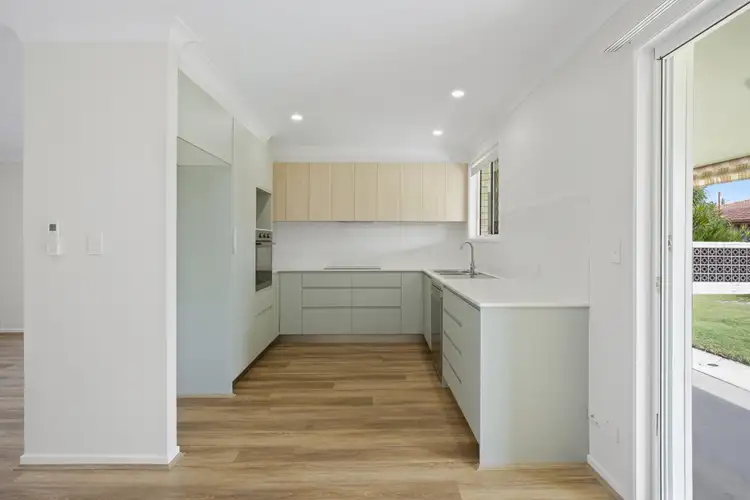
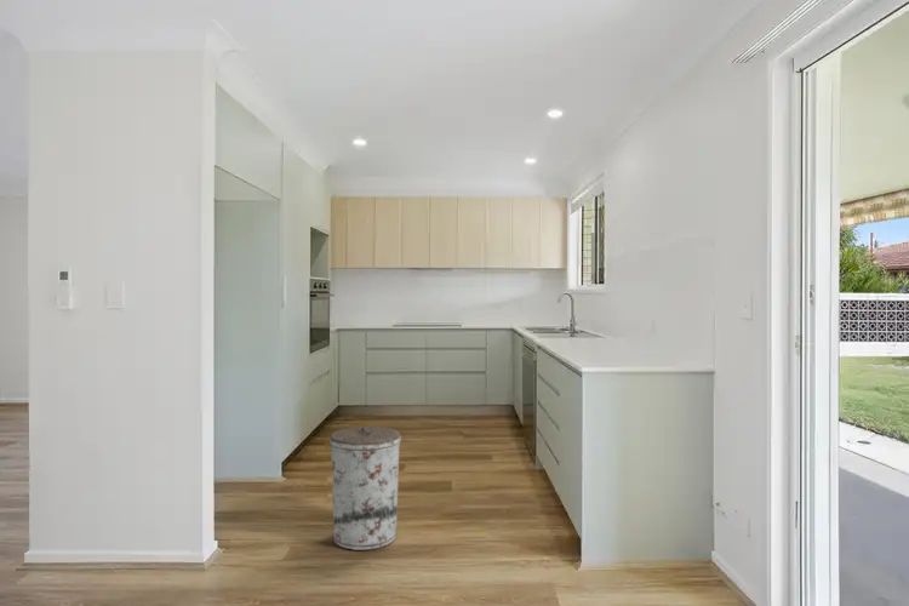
+ trash can (365, 482)
